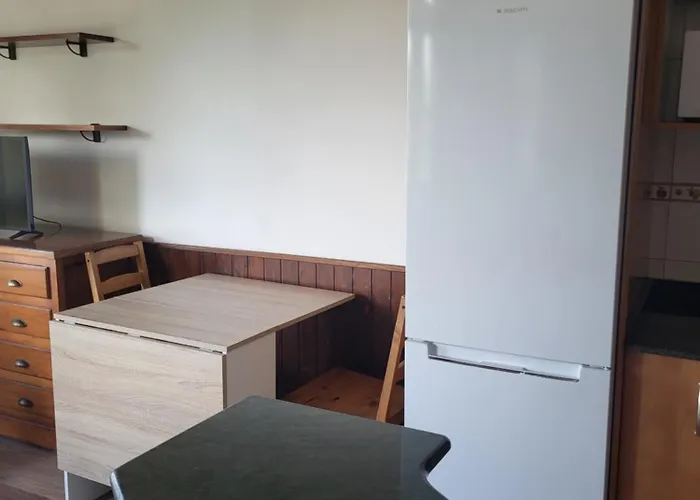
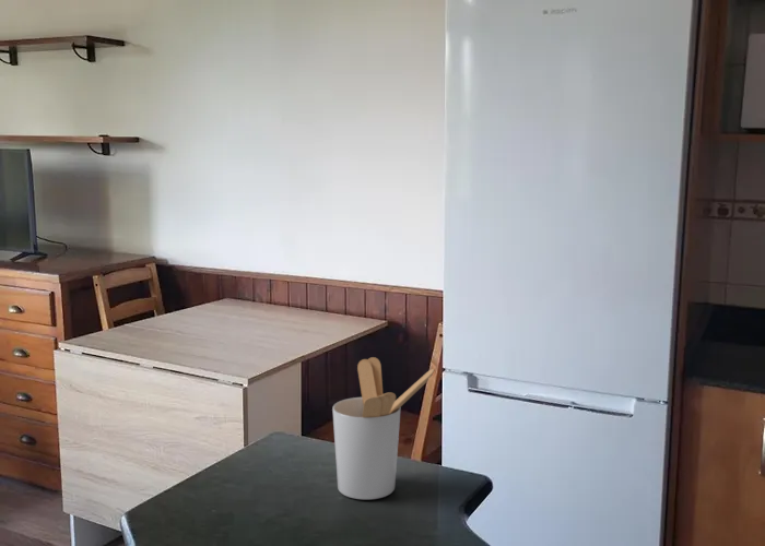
+ utensil holder (384, 427)
